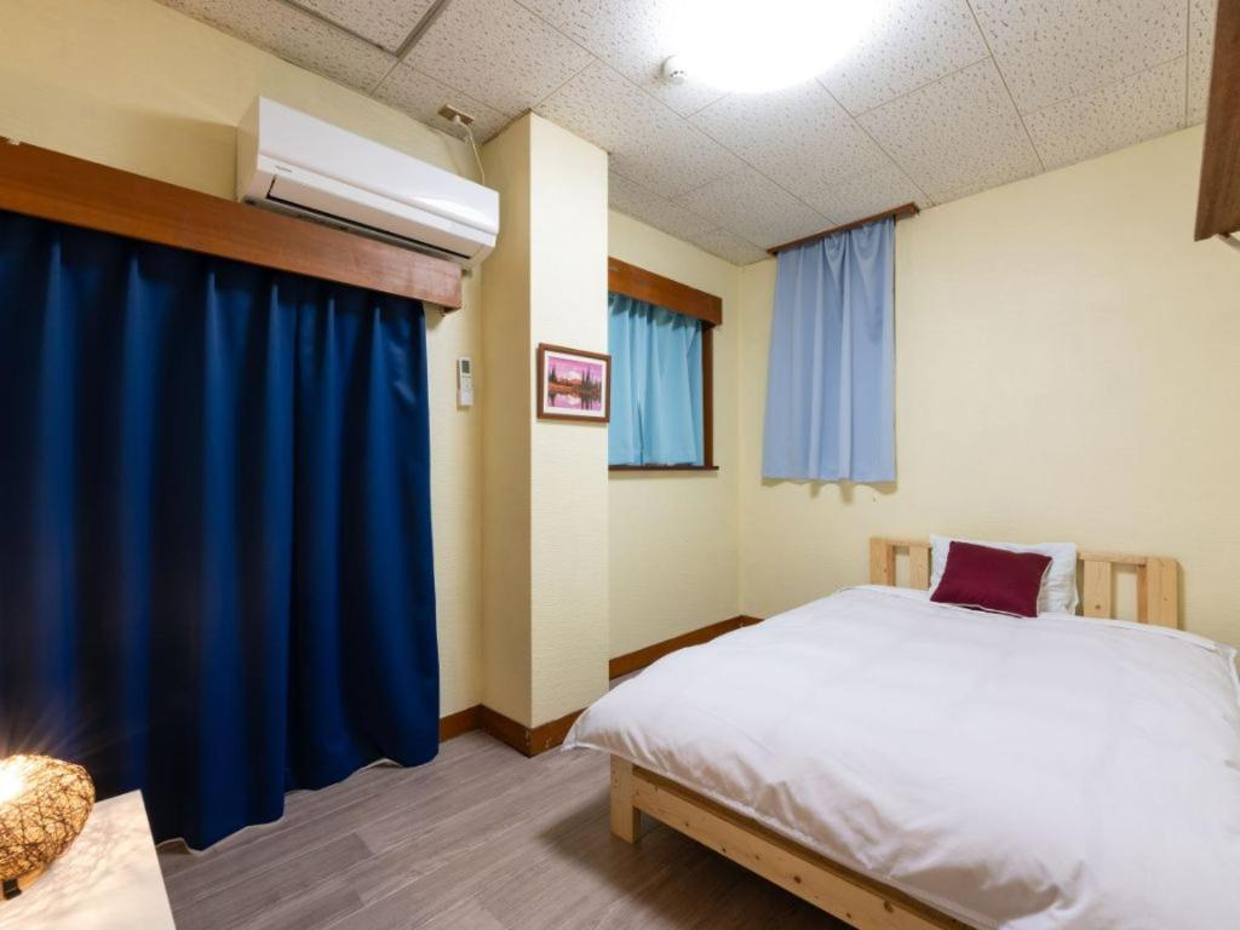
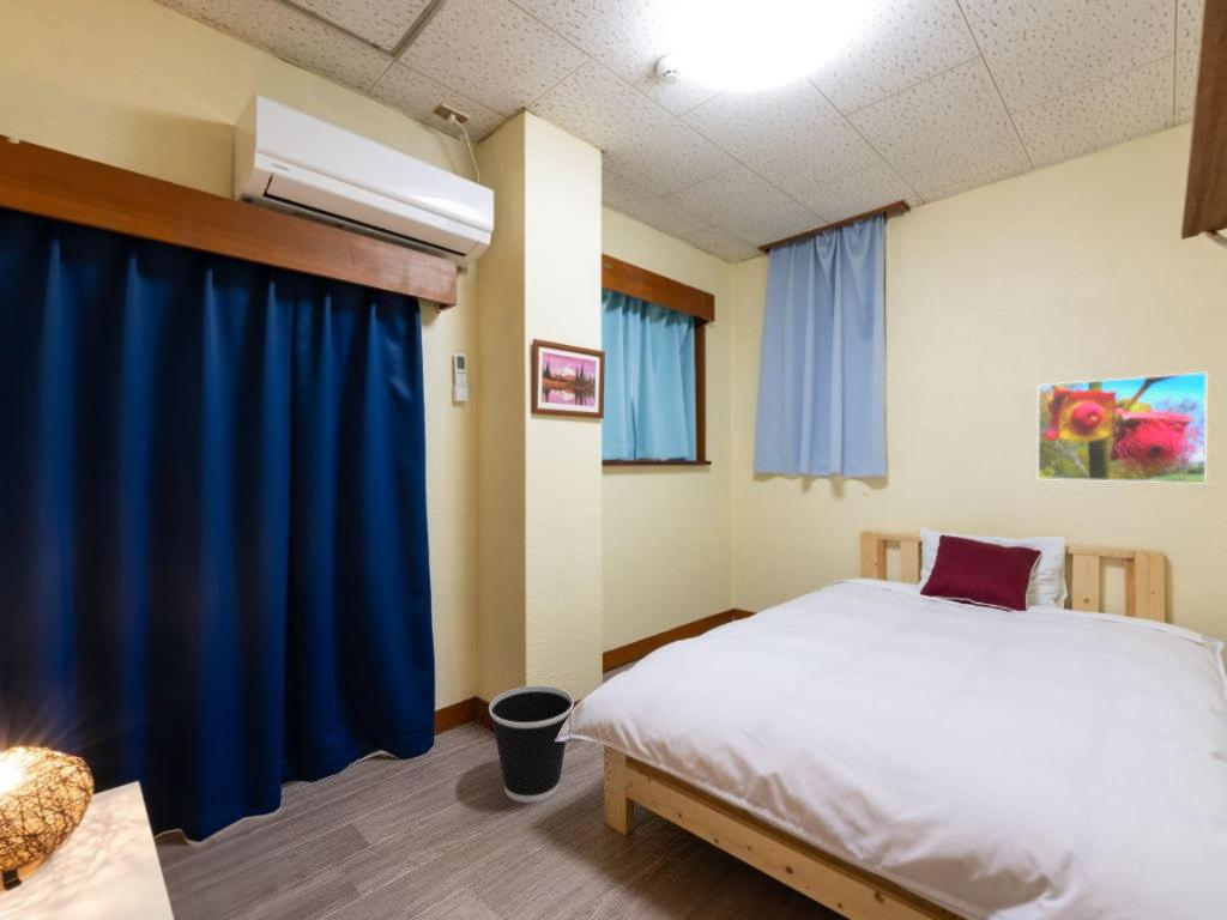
+ wastebasket (532, 744)
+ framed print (1116, 430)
